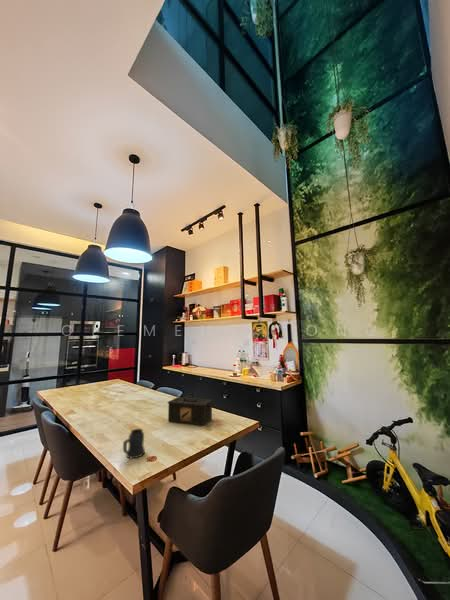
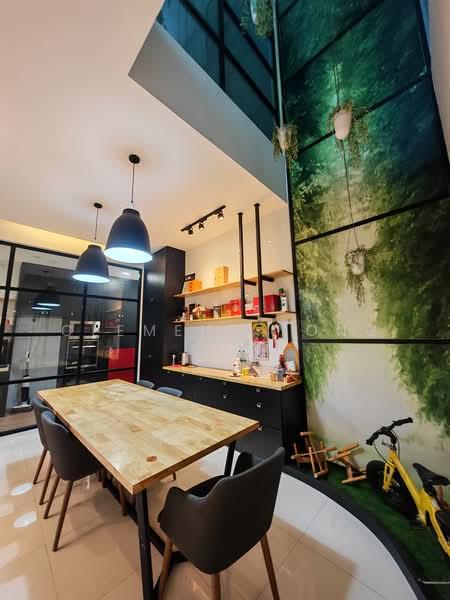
- mug (134, 443)
- ammunition box (190, 409)
